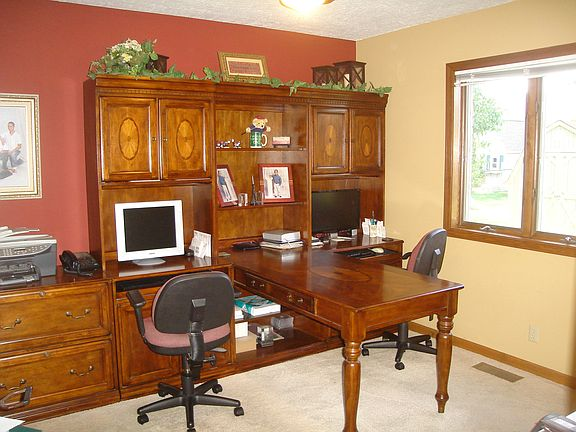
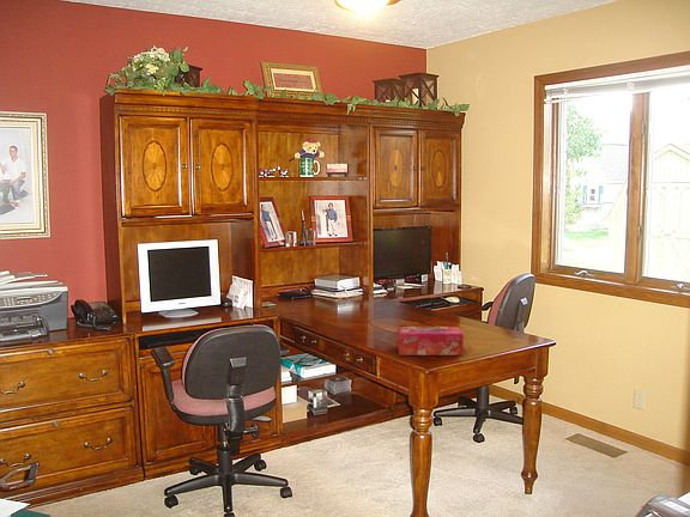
+ tissue box (429, 340)
